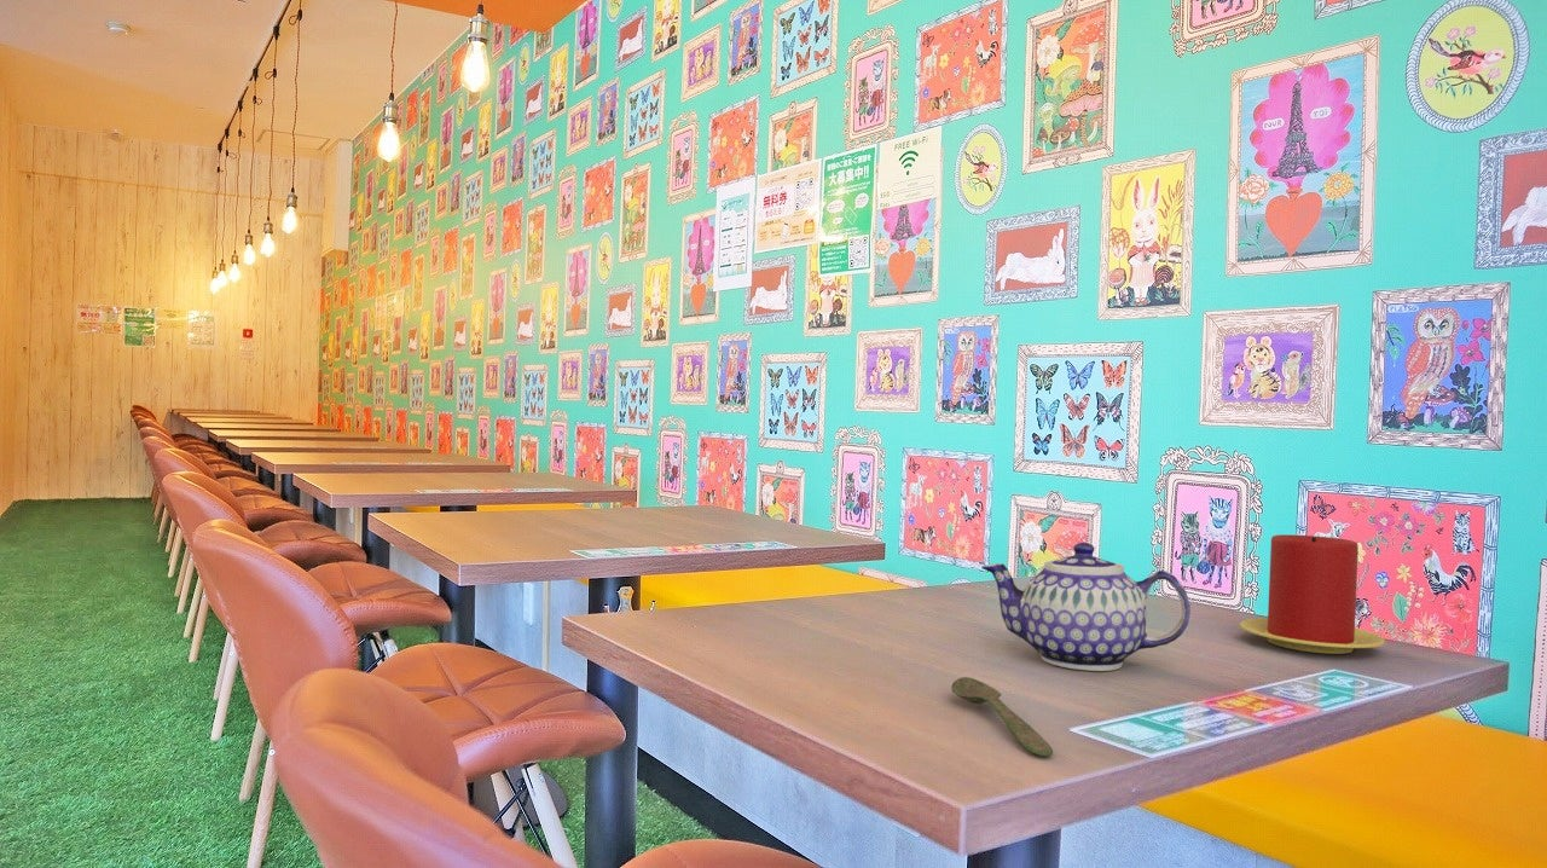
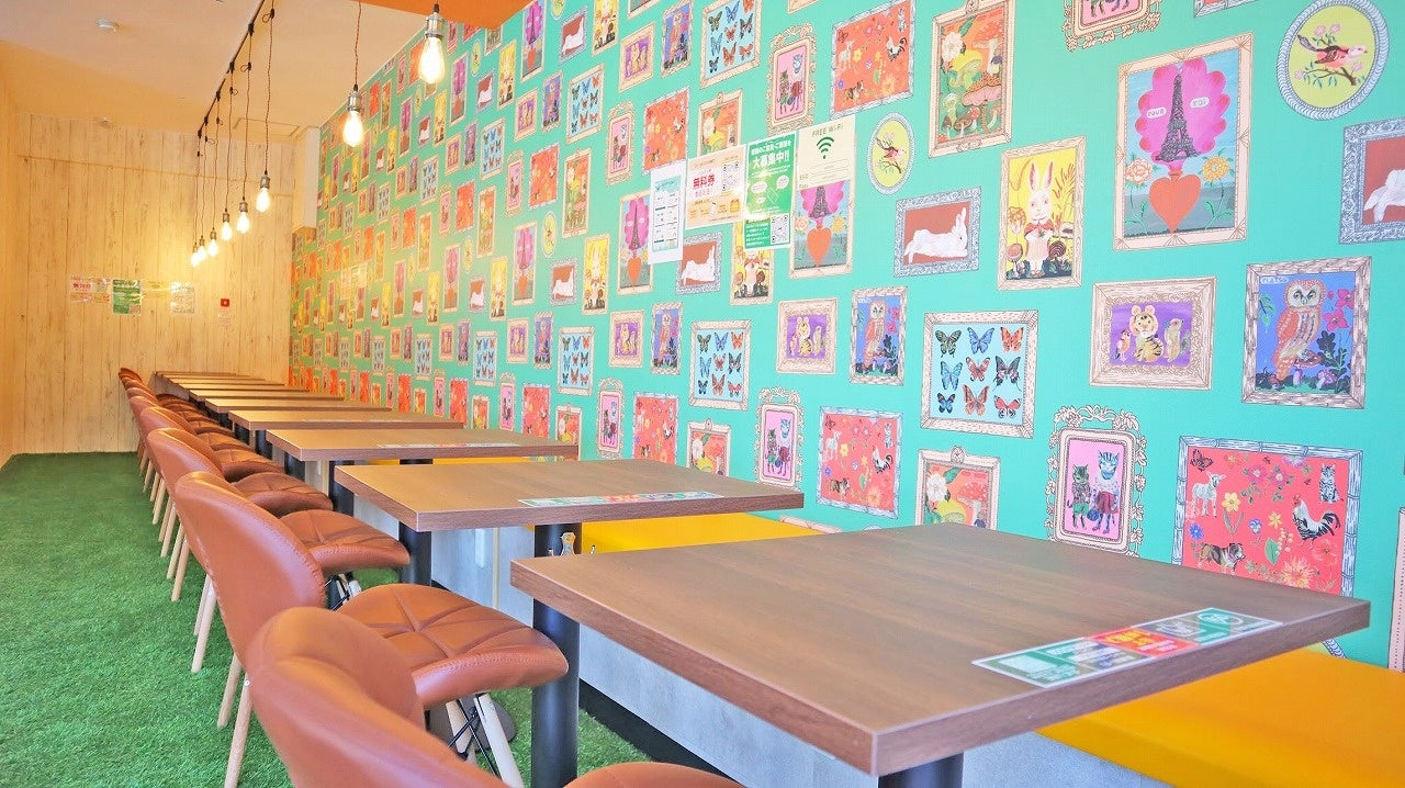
- candle (1311, 590)
- teapot (1082, 601)
- spoon (1001, 713)
